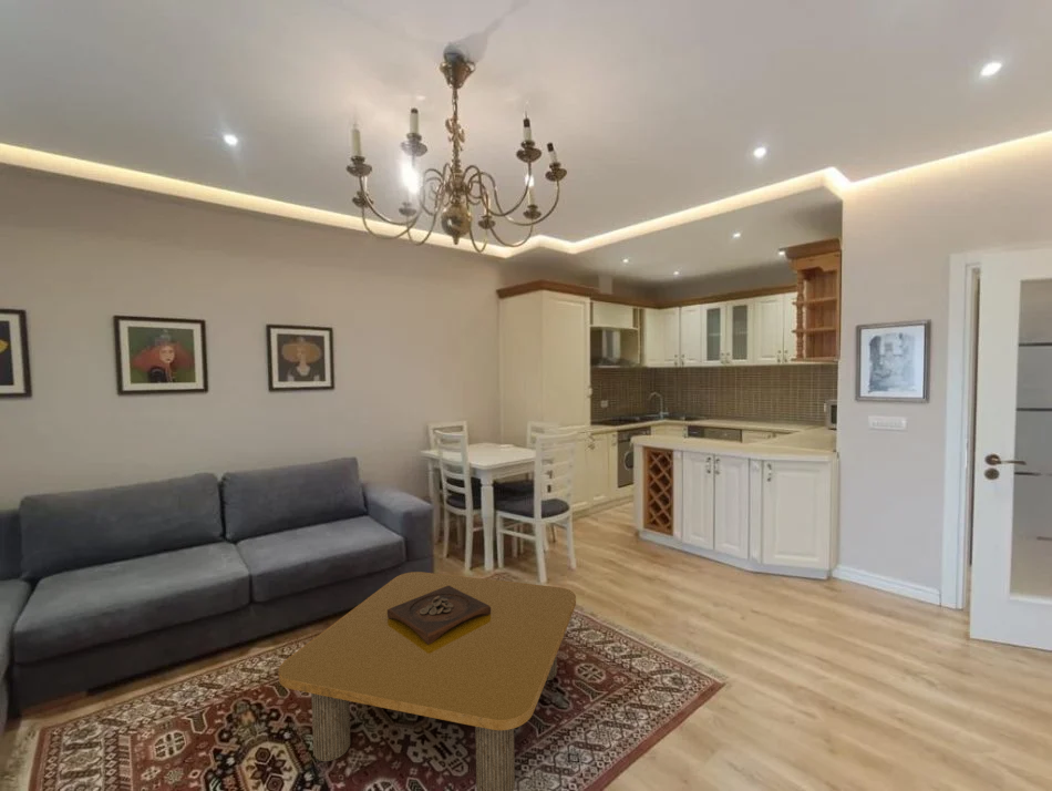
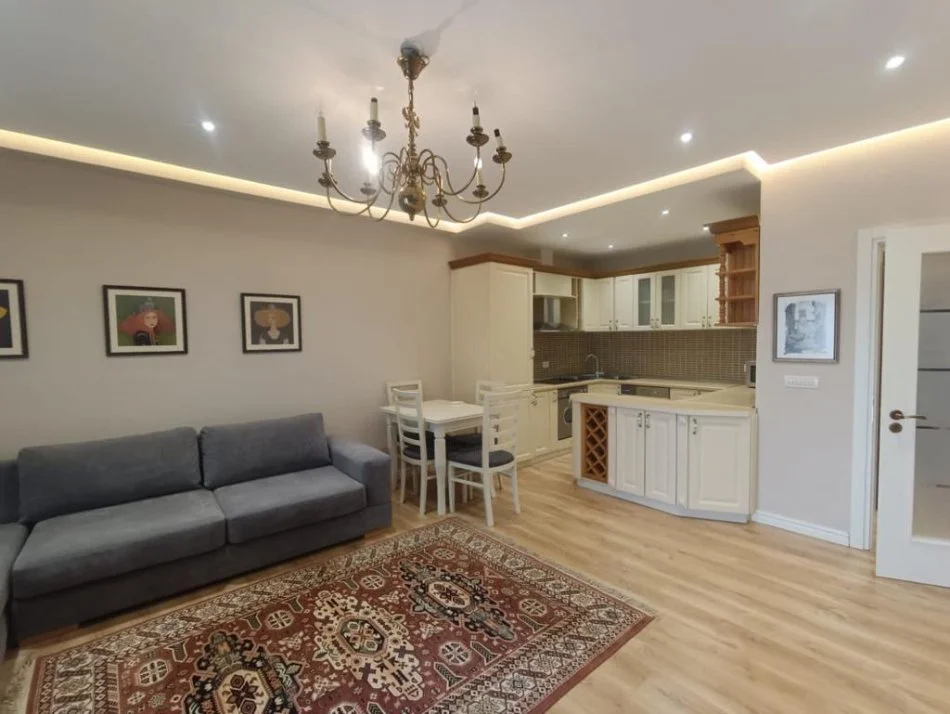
- coffee table (447, 666)
- wooden tray (440, 605)
